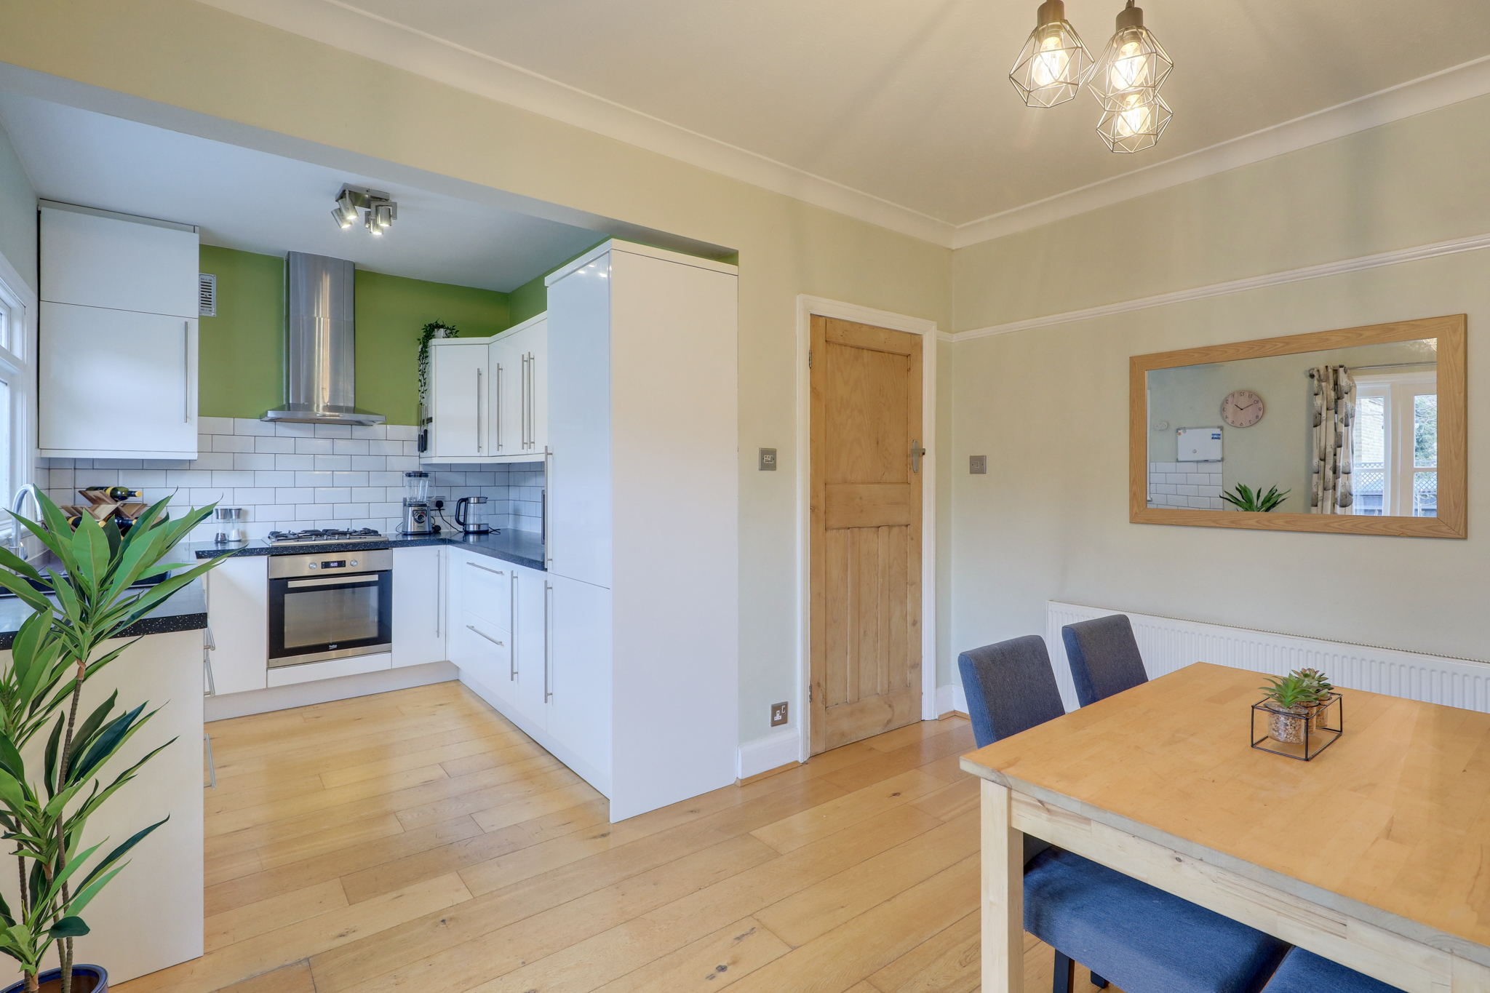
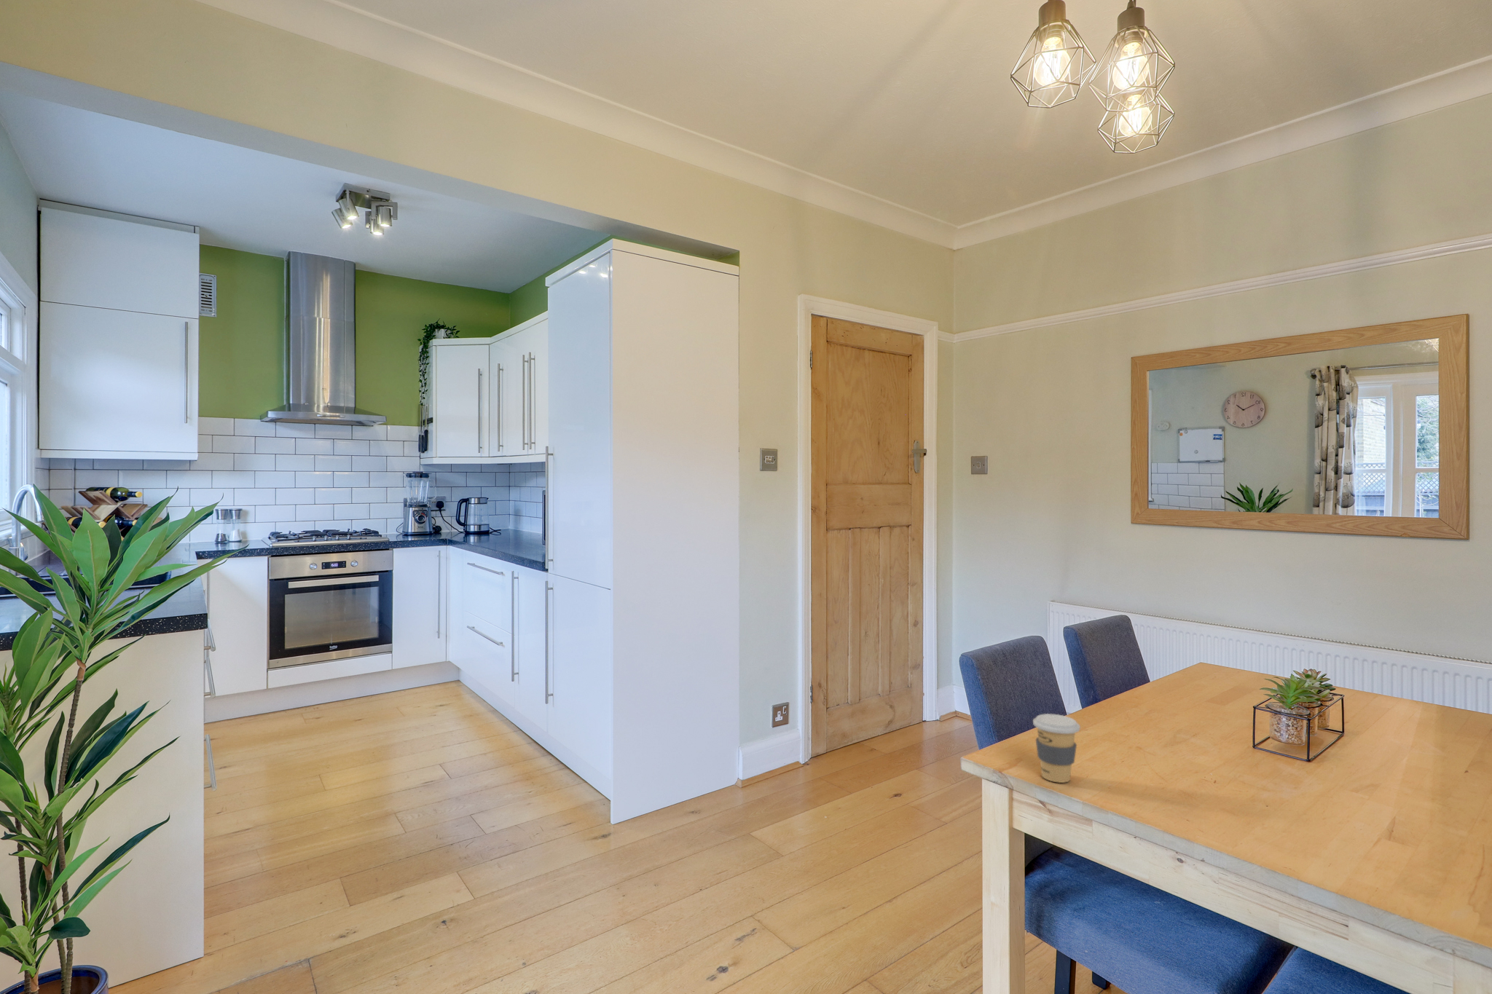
+ coffee cup (1056, 748)
